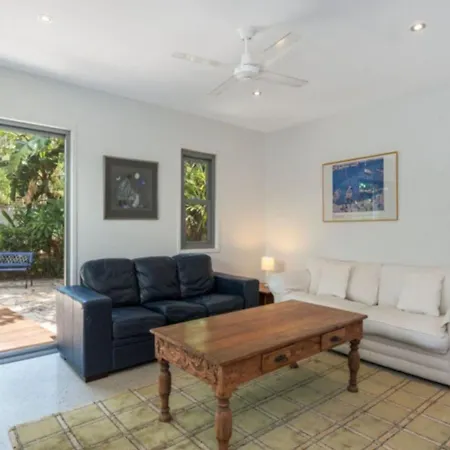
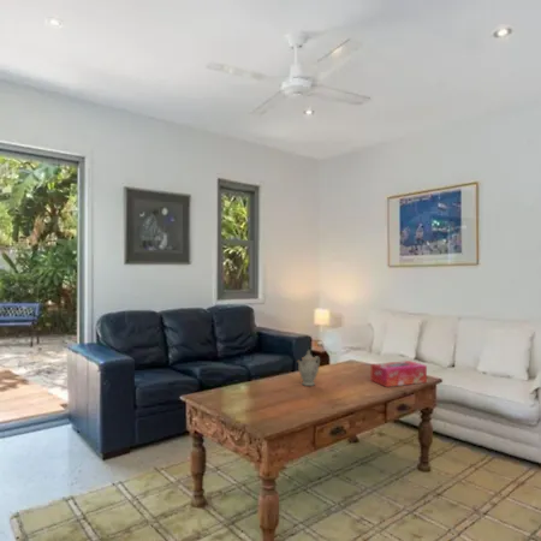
+ chinaware (308, 367)
+ tissue box (398, 373)
